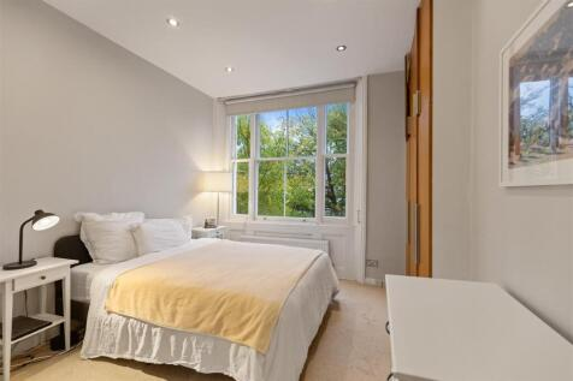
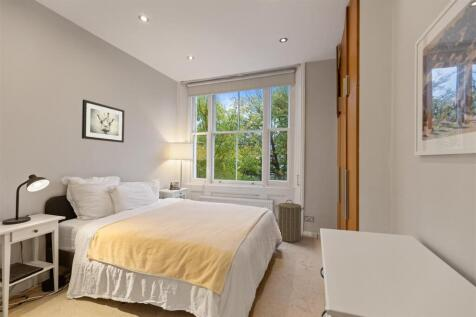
+ laundry hamper (289, 218)
+ wall art (105, 123)
